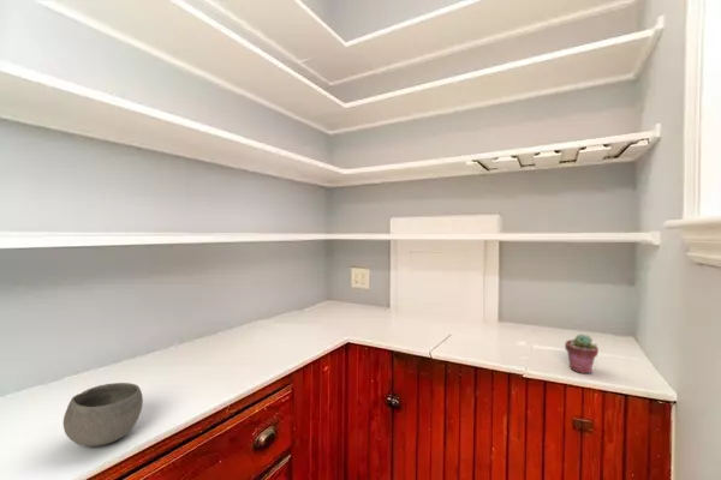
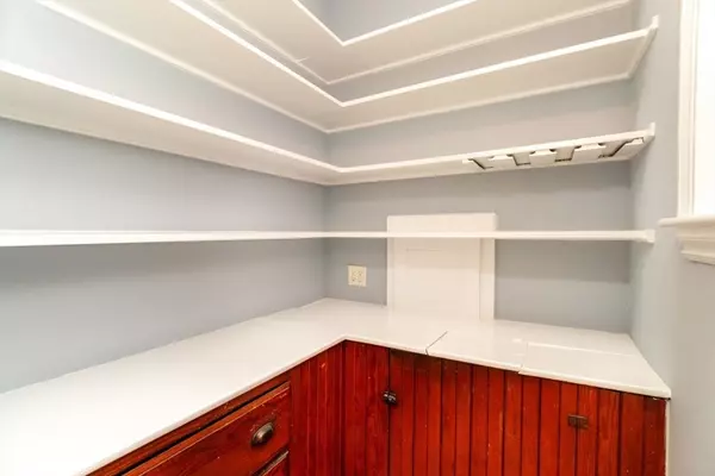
- potted succulent (580, 352)
- bowl (105, 414)
